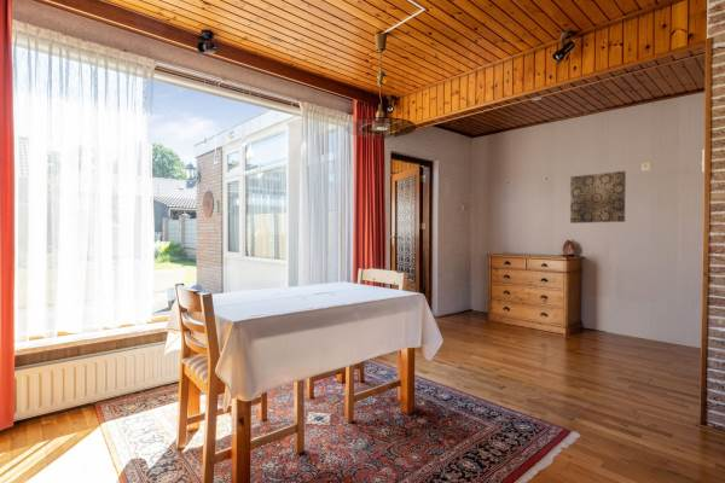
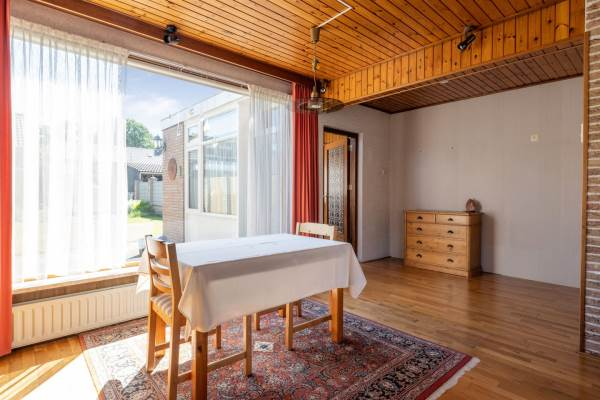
- wall art (596, 198)
